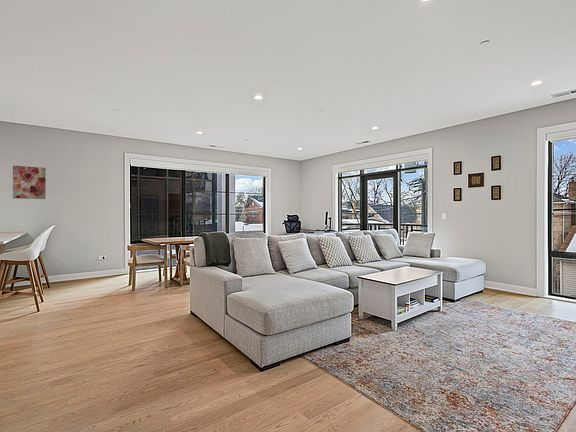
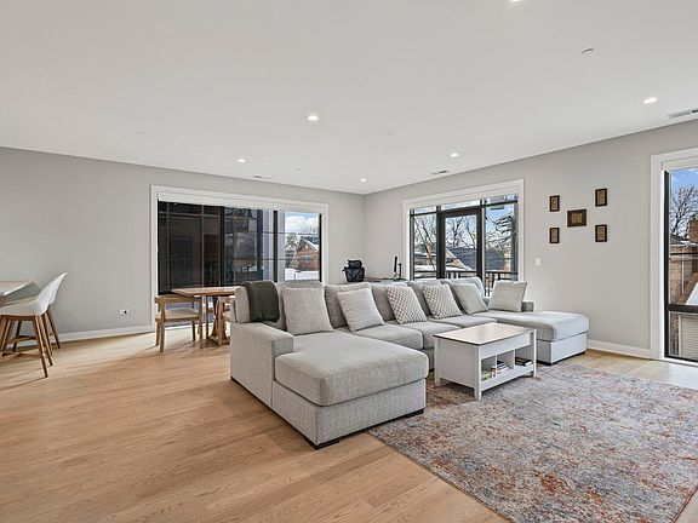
- wall art (29, 182)
